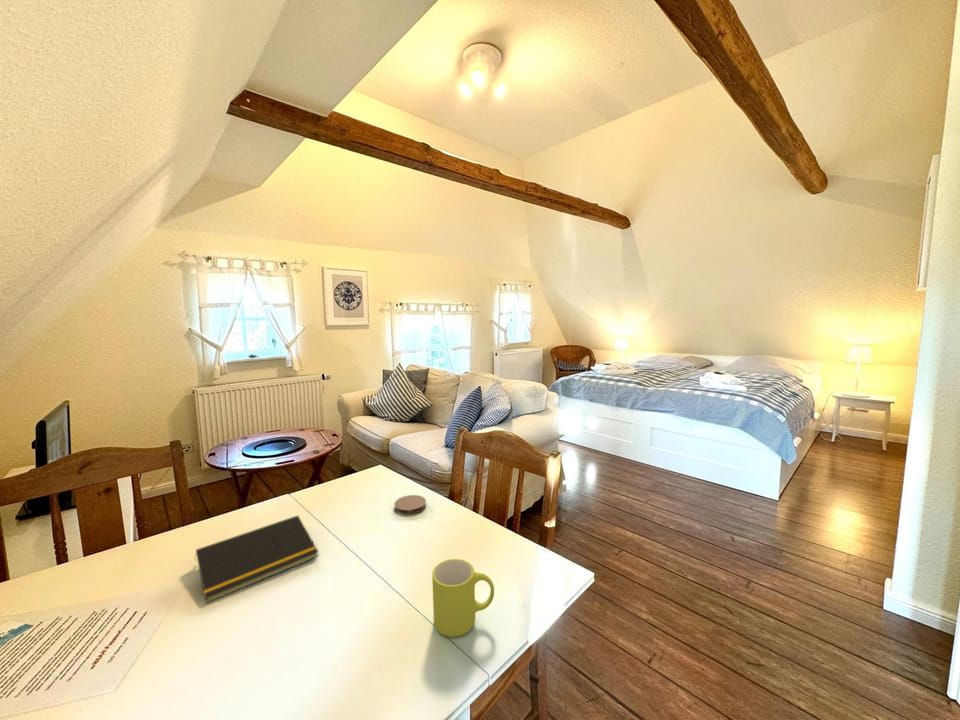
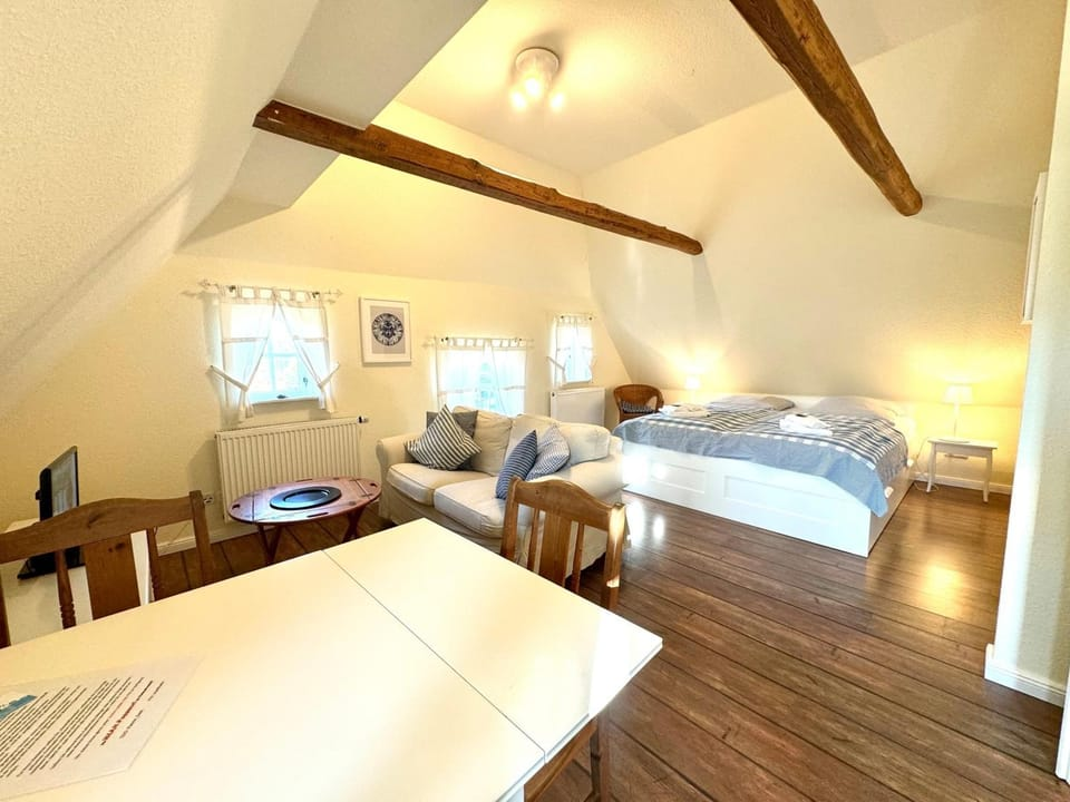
- mug (463, 596)
- notepad (258, 552)
- coaster (410, 504)
